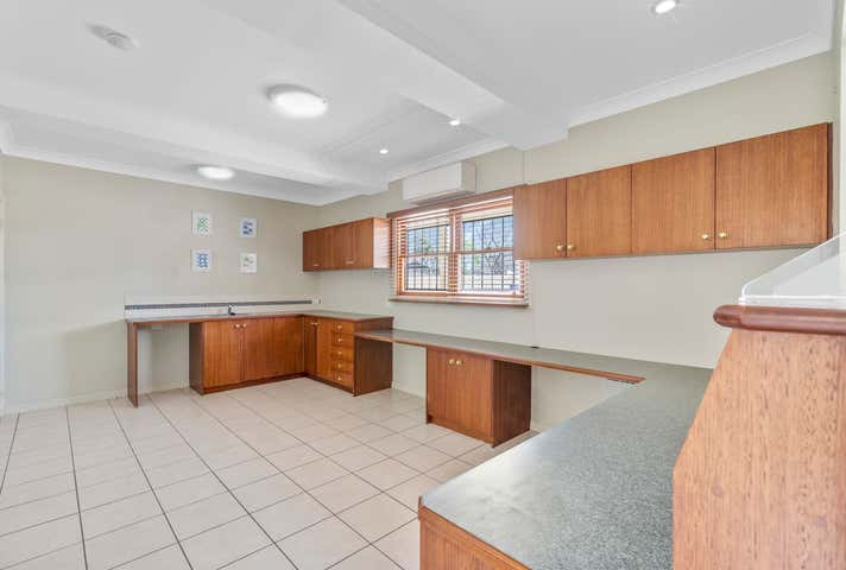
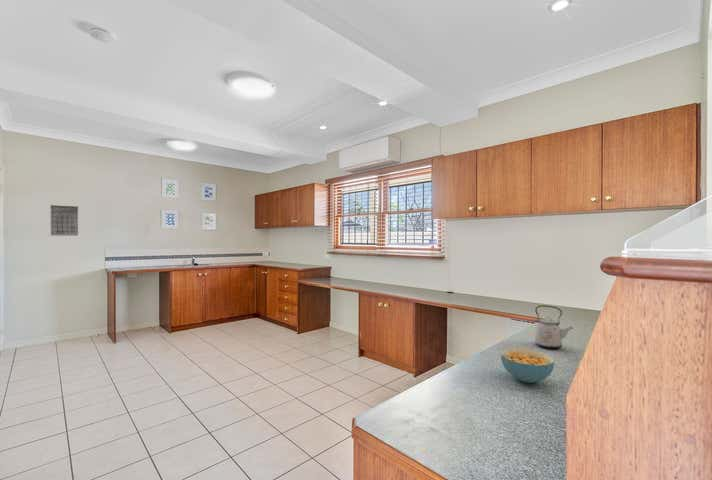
+ kettle (553, 326)
+ cereal bowl (526, 368)
+ calendar (64, 217)
